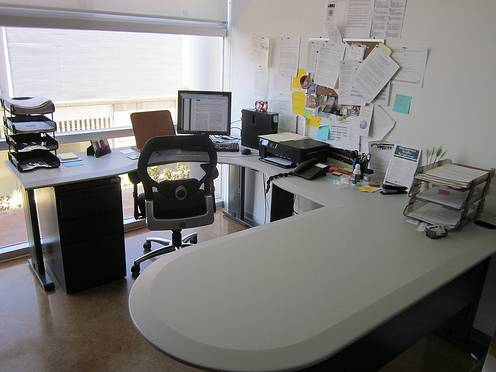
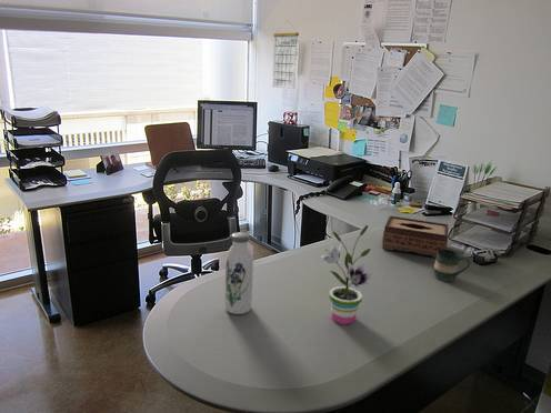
+ potted plant (344, 275)
+ mug (451, 265)
+ calendar (284, 54)
+ water bottle (239, 272)
+ tissue box (415, 235)
